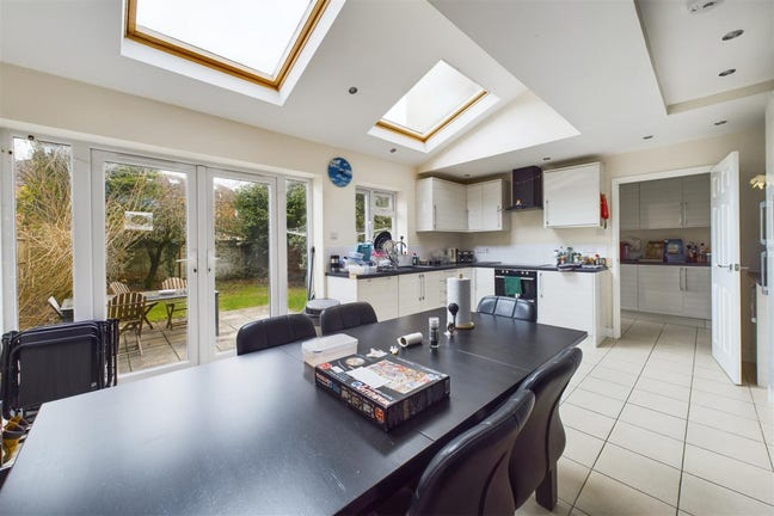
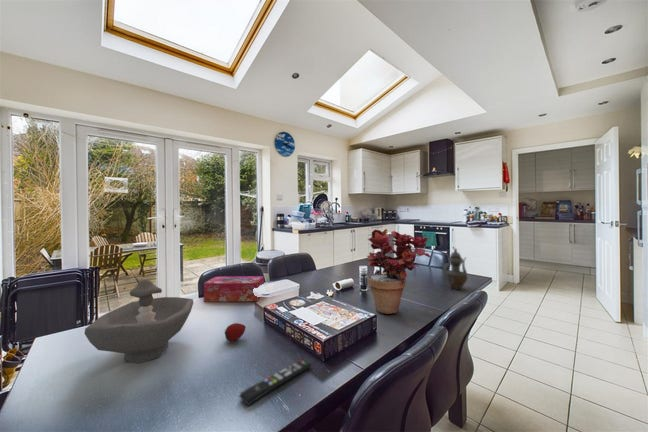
+ remote control (278, 379)
+ tissue box (235, 288)
+ potted plant (393, 270)
+ decorative bowl (146, 315)
+ fruit (235, 331)
+ teapot (455, 267)
